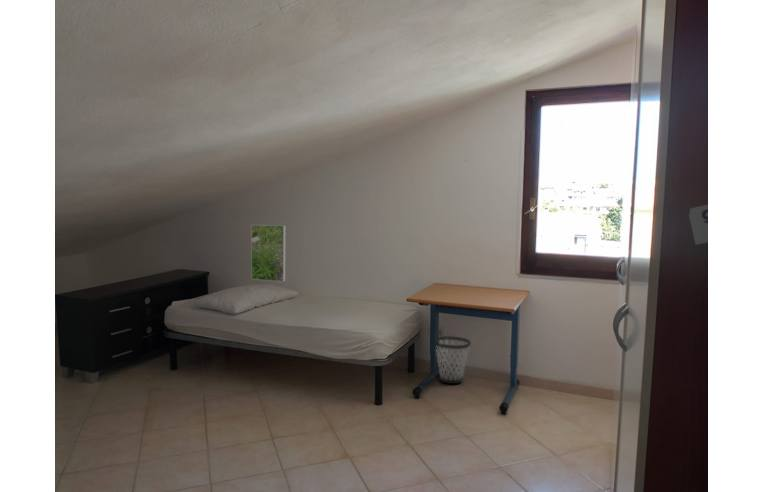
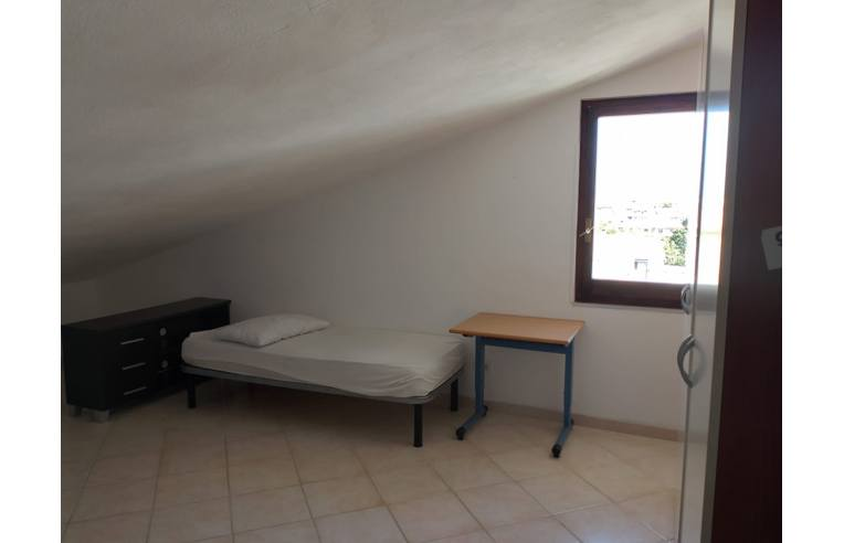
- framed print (268, 252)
- wastebasket (451, 360)
